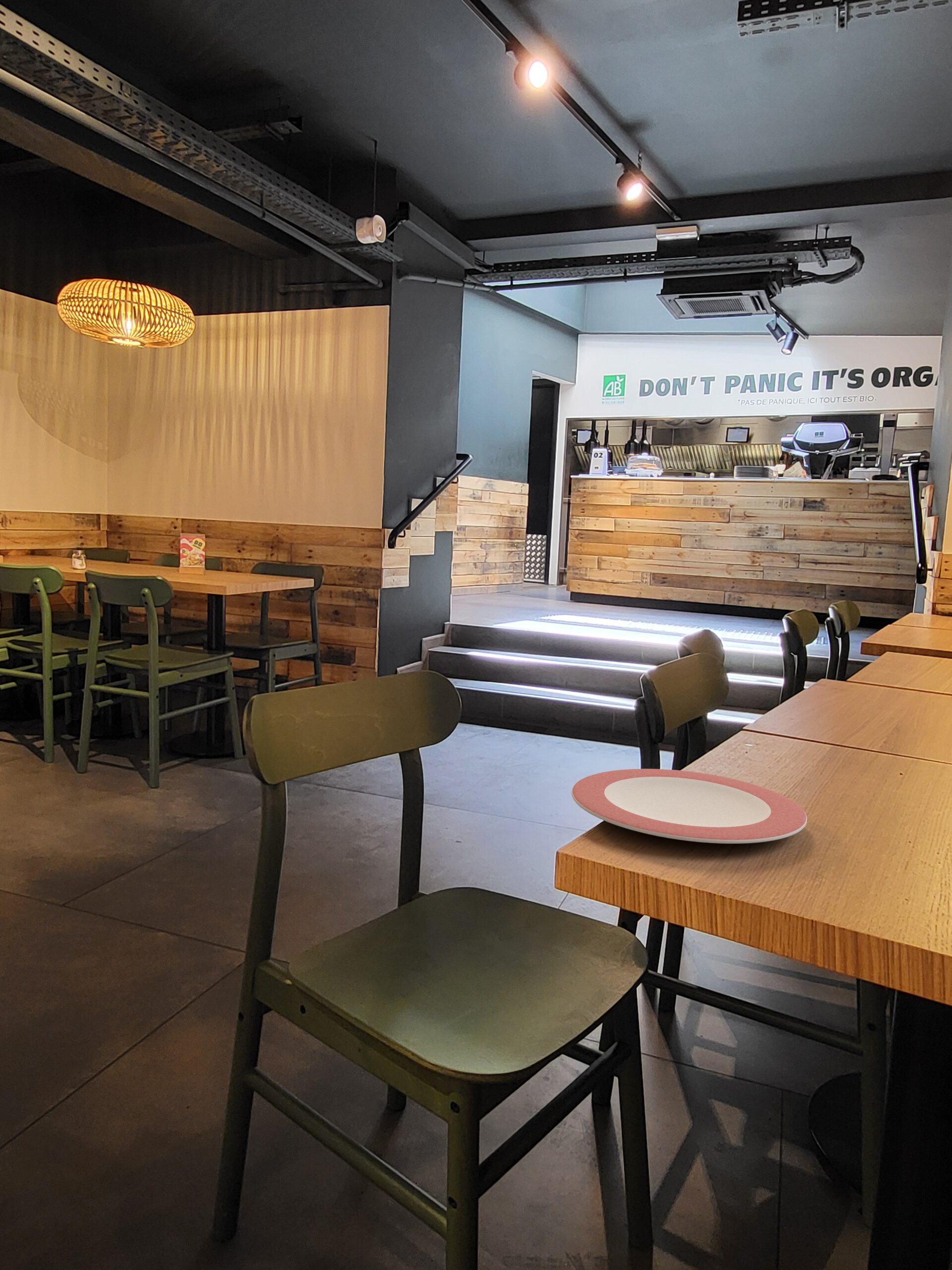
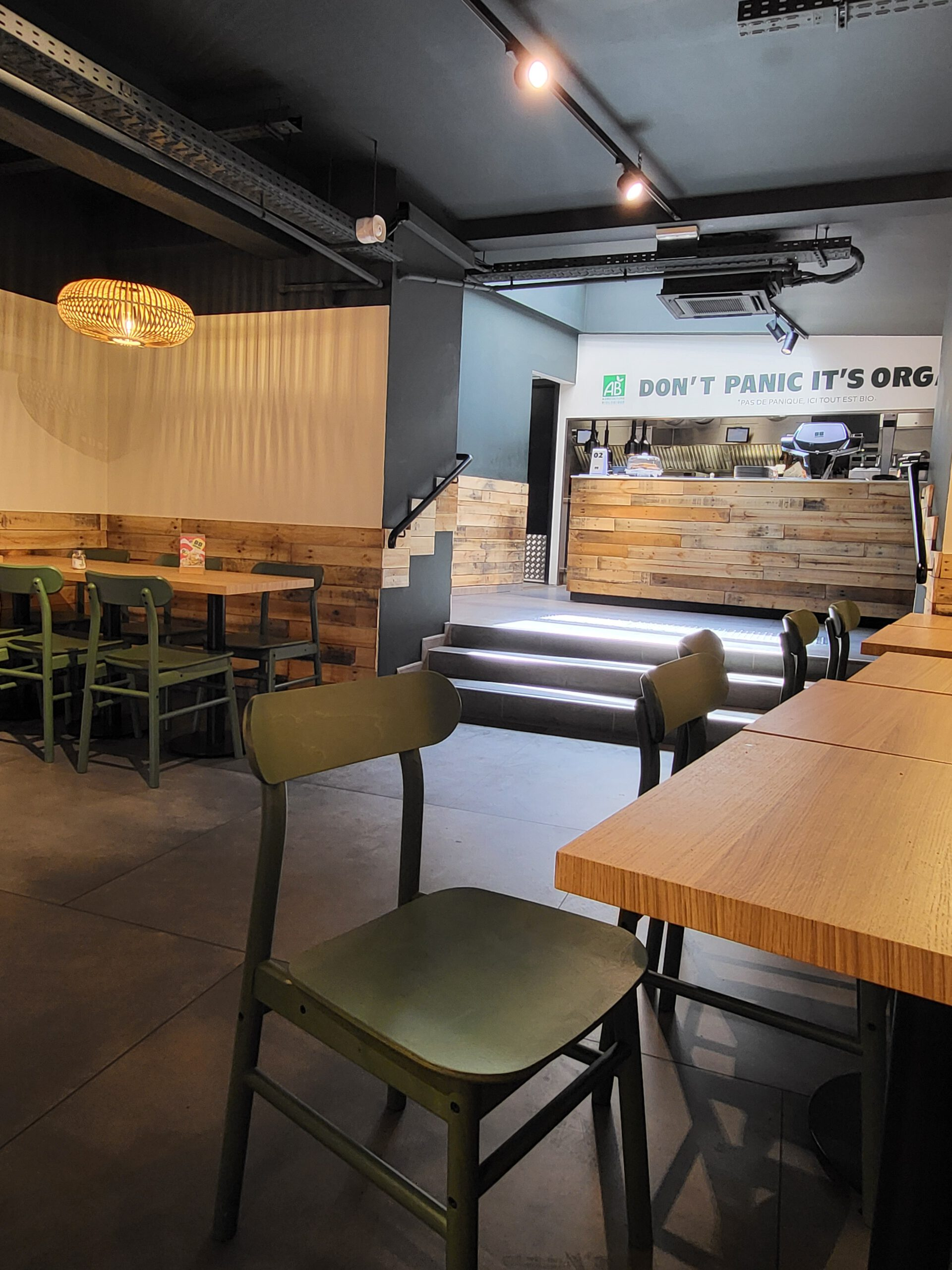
- plate (685, 807)
